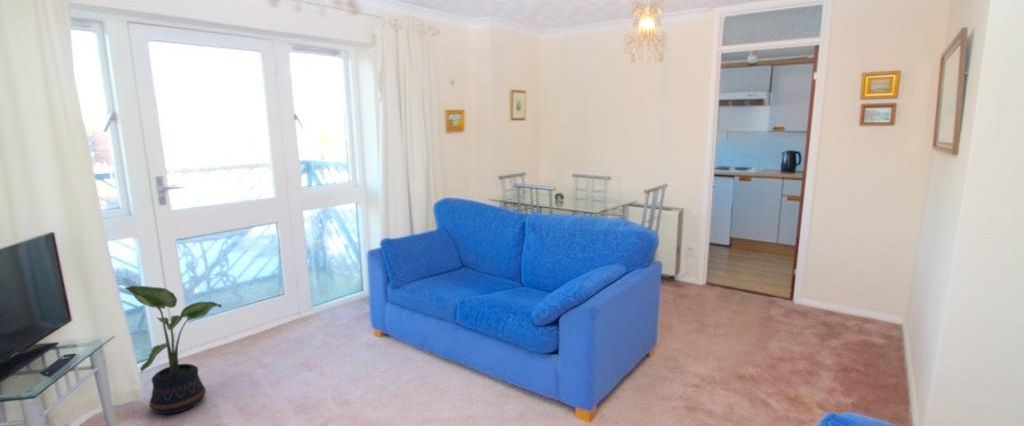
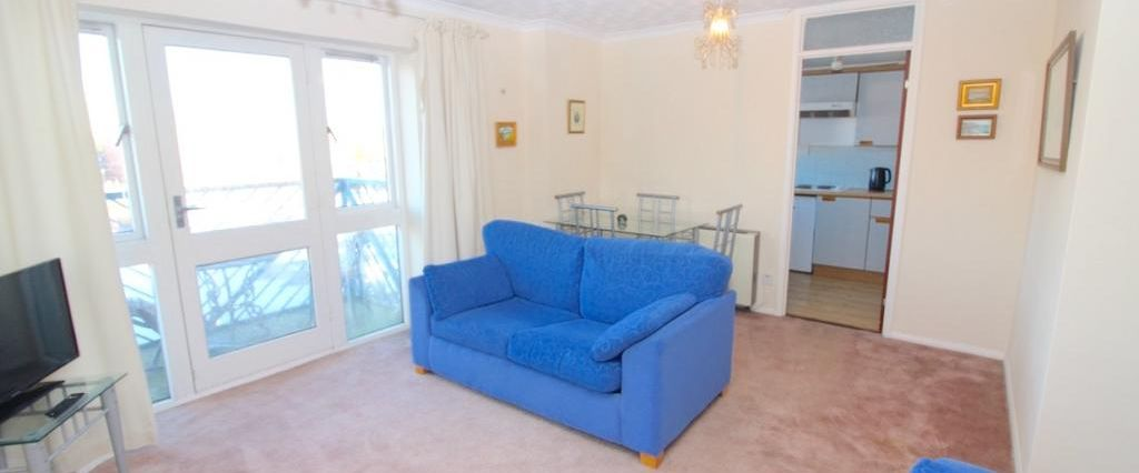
- potted plant (178, 343)
